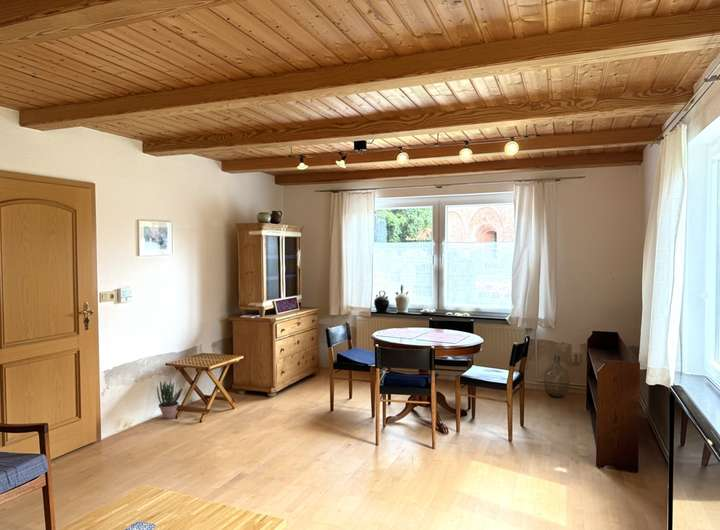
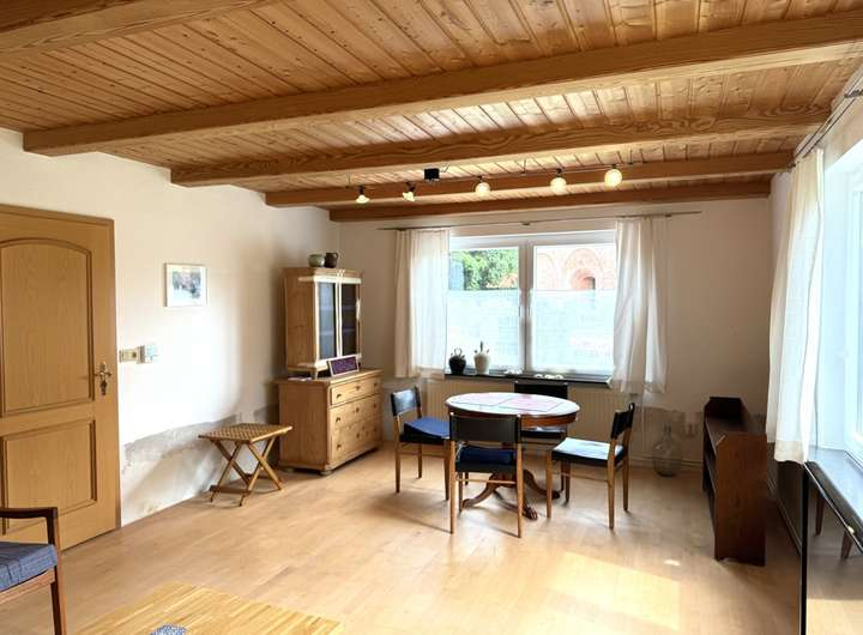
- potted plant (169, 398)
